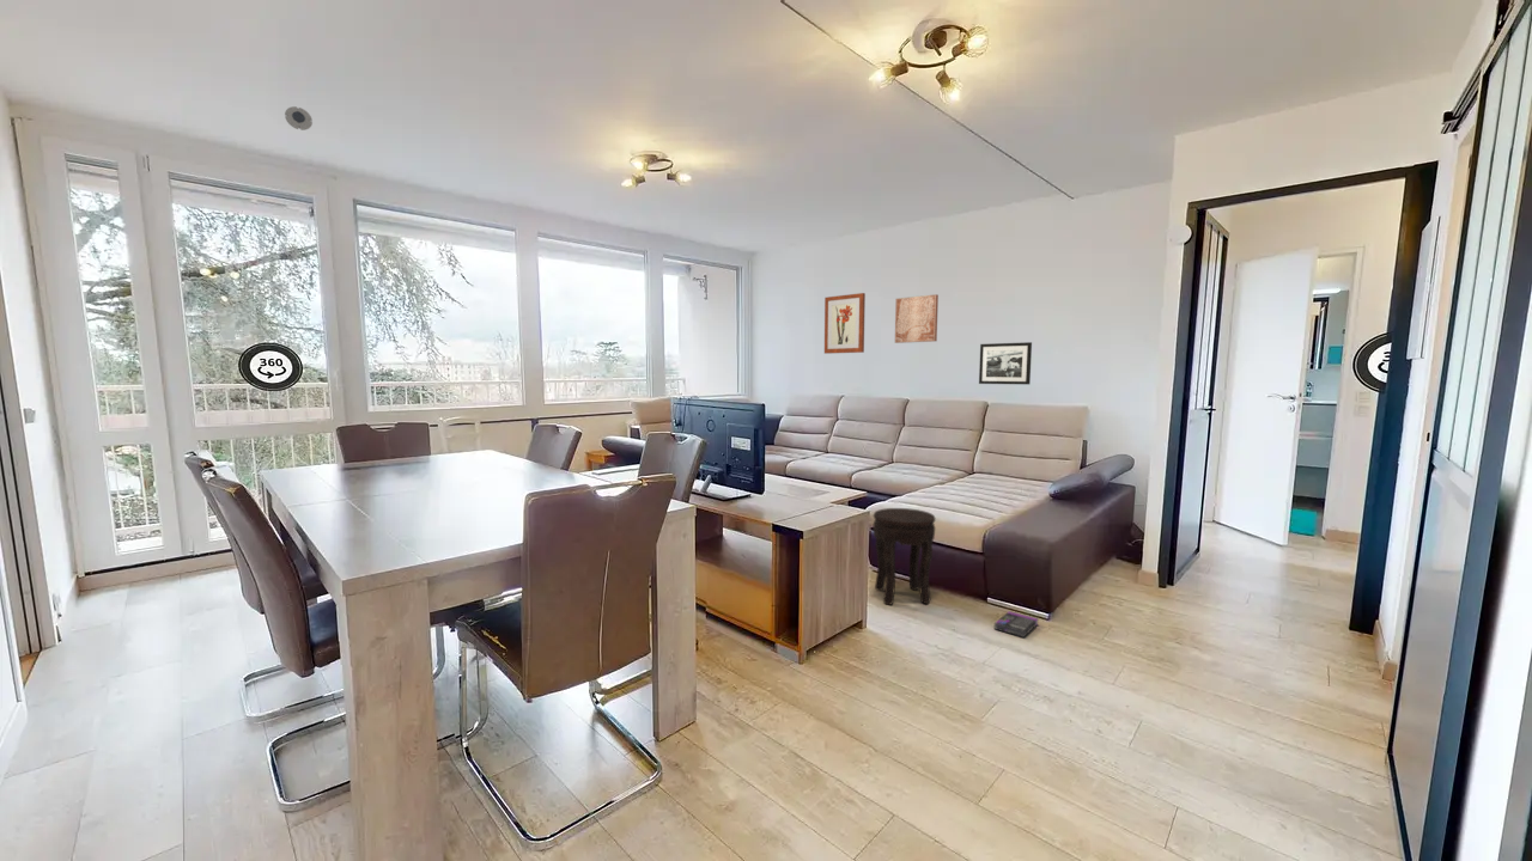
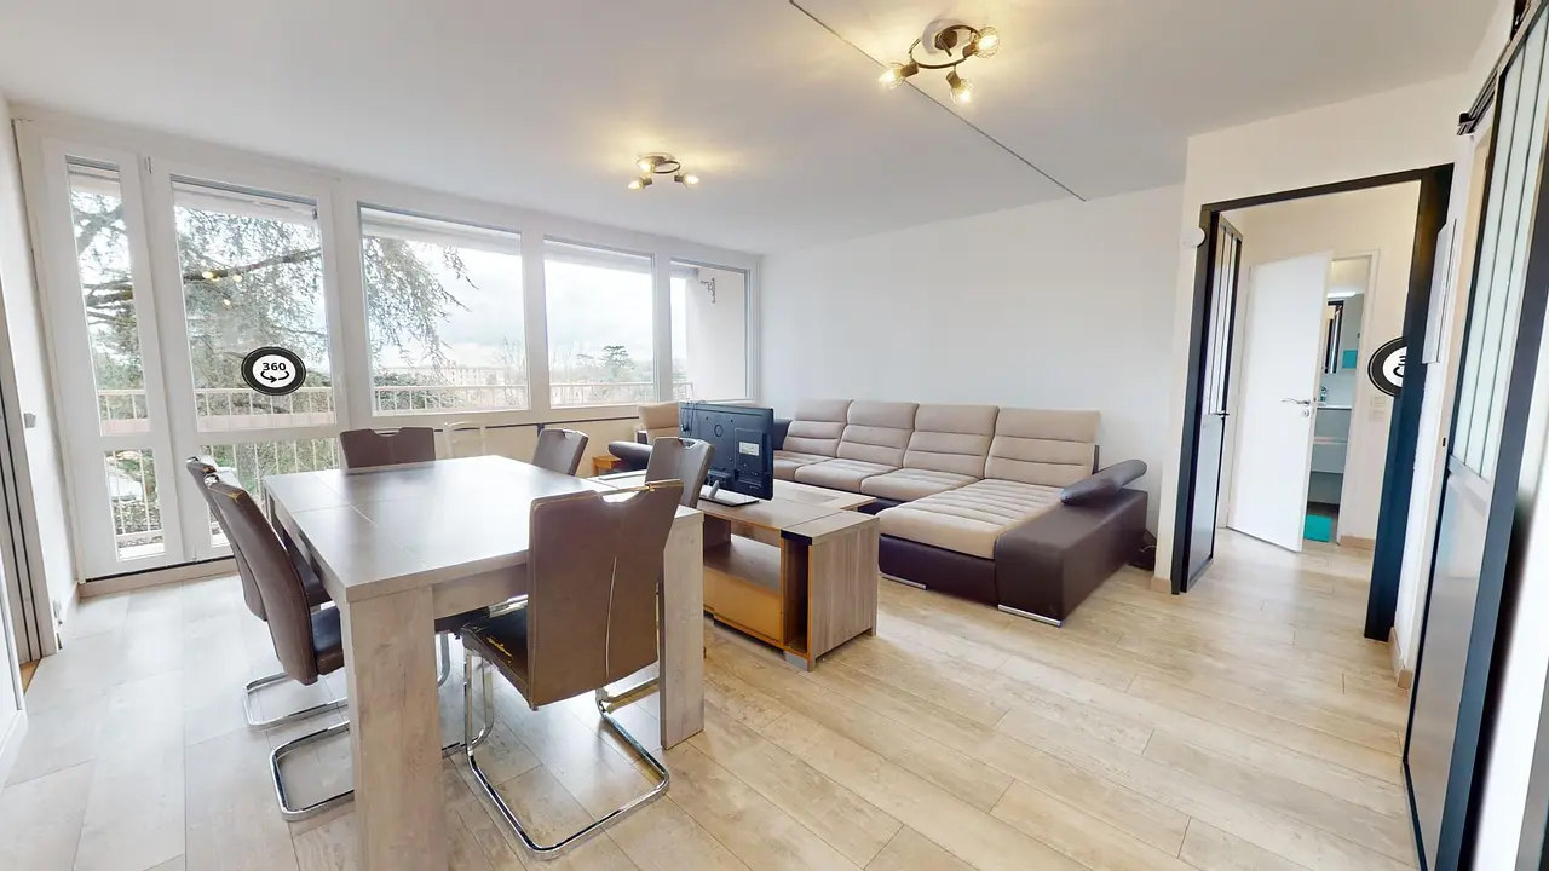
- wall art (916, 319)
- picture frame (1004, 364)
- box (1016, 623)
- smoke detector (298, 117)
- wall art (844, 324)
- side table (910, 555)
